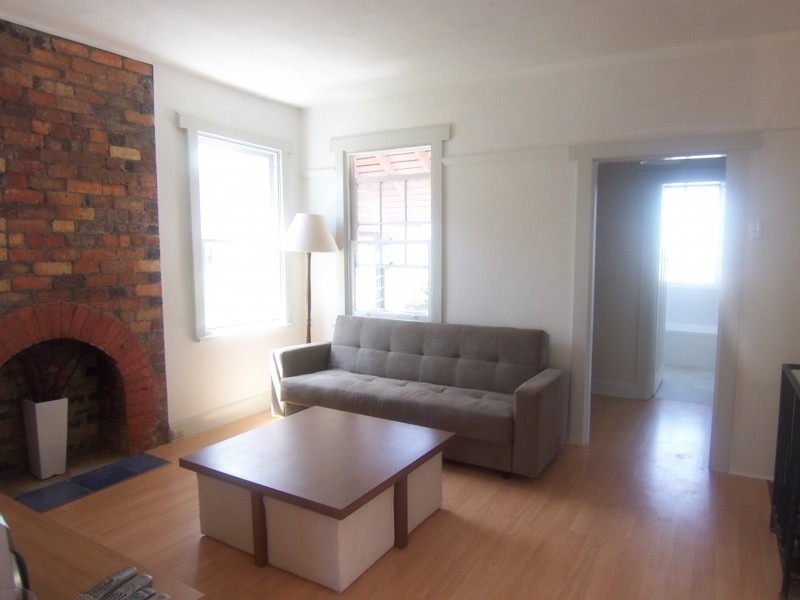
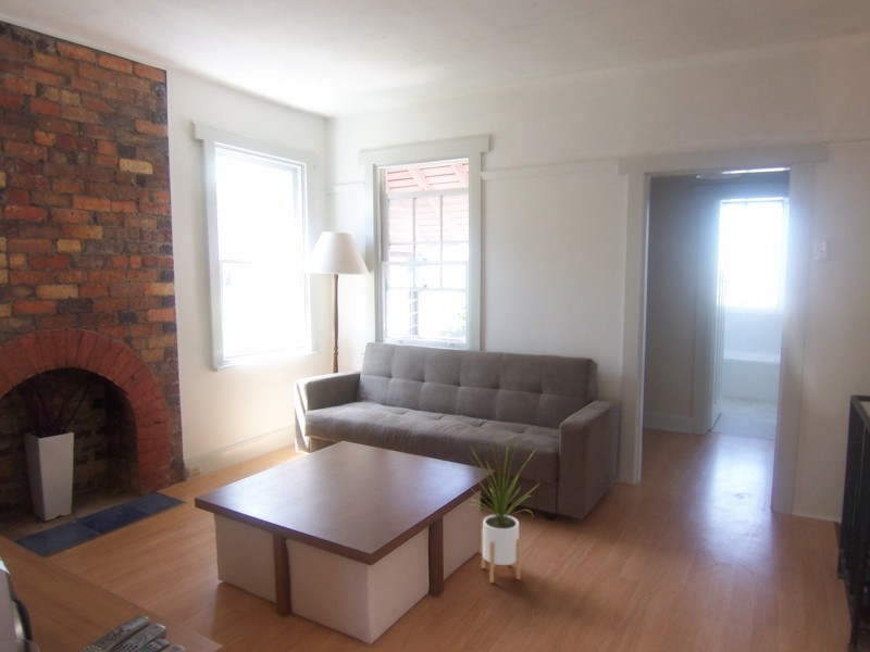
+ house plant (499, 504)
